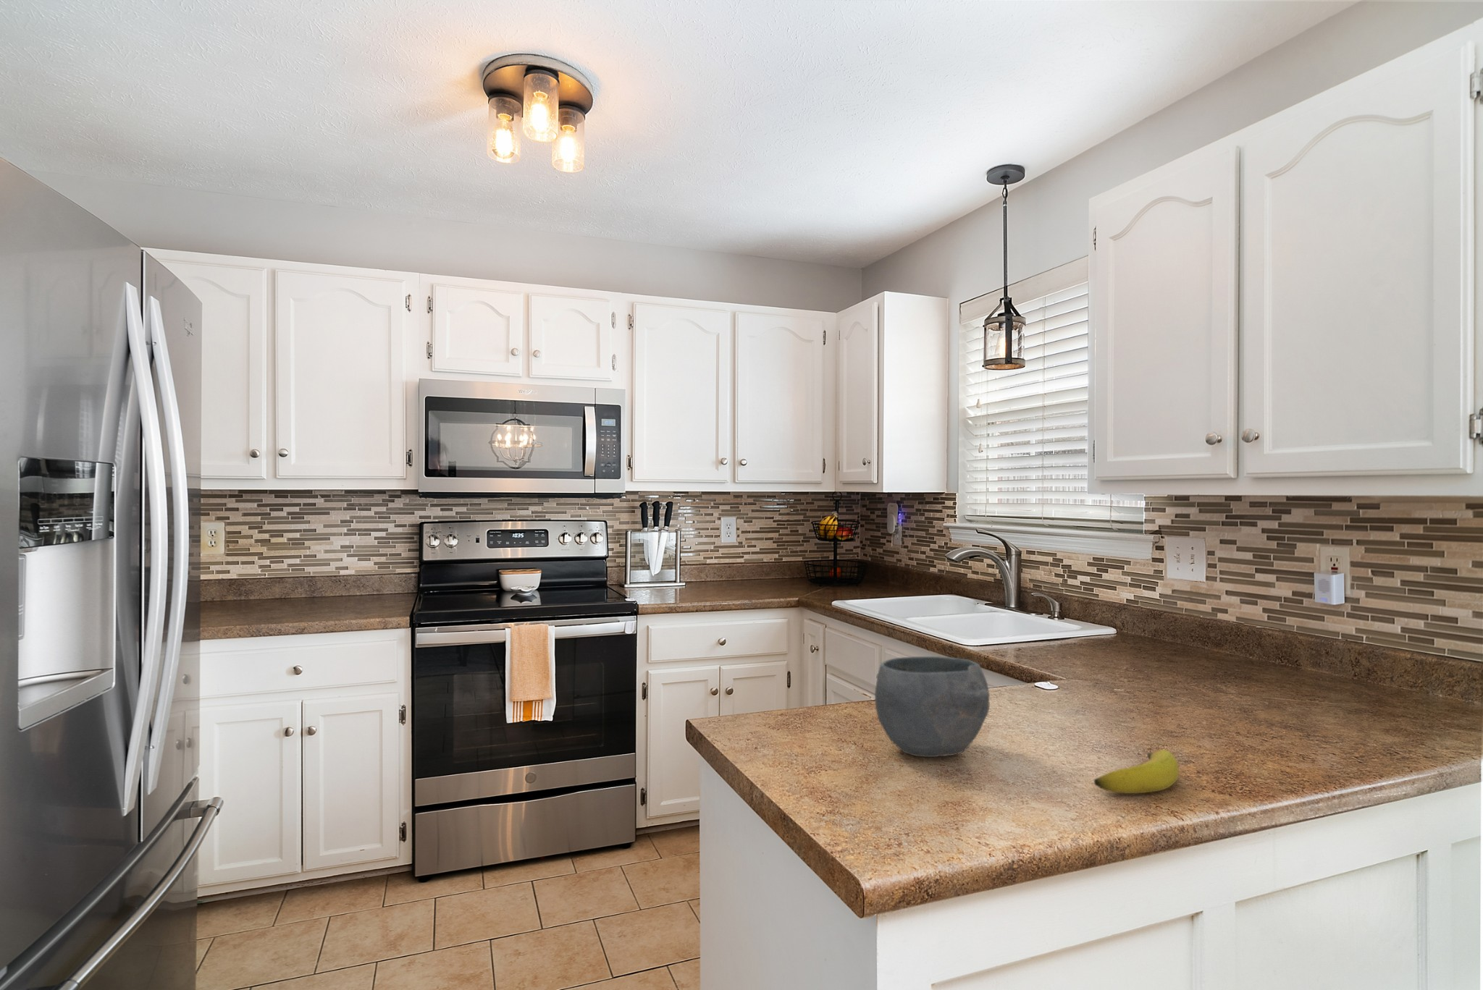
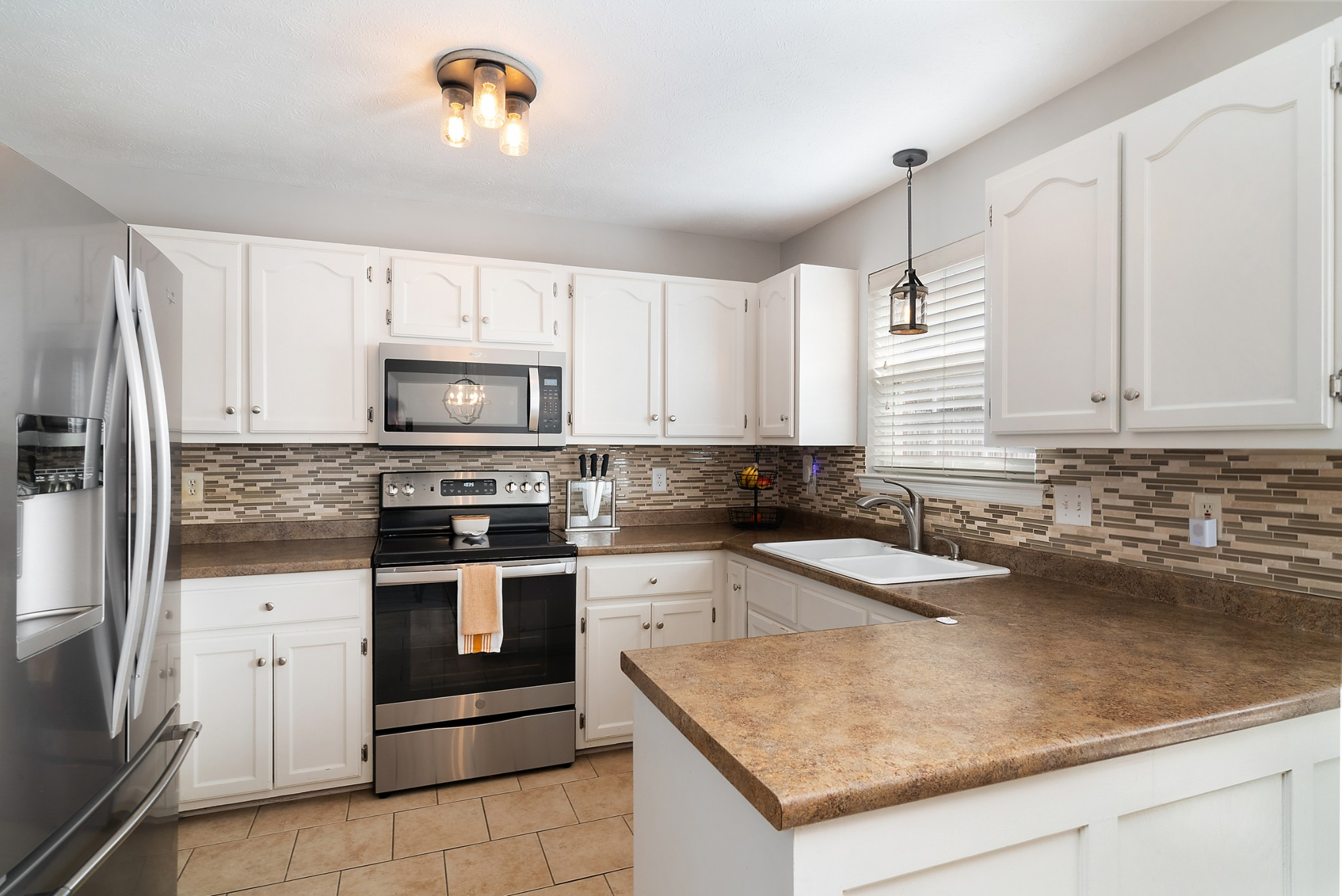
- bowl (932, 705)
- banana (1146, 766)
